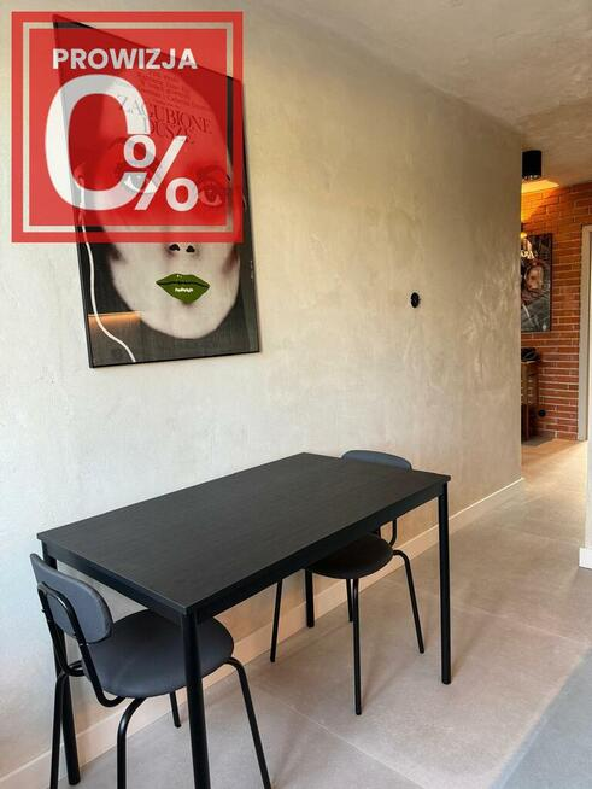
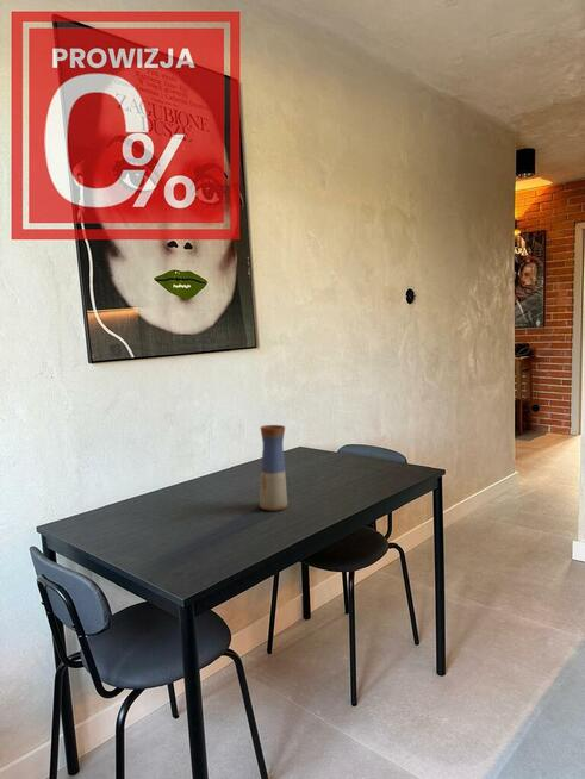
+ vase (273, 467)
